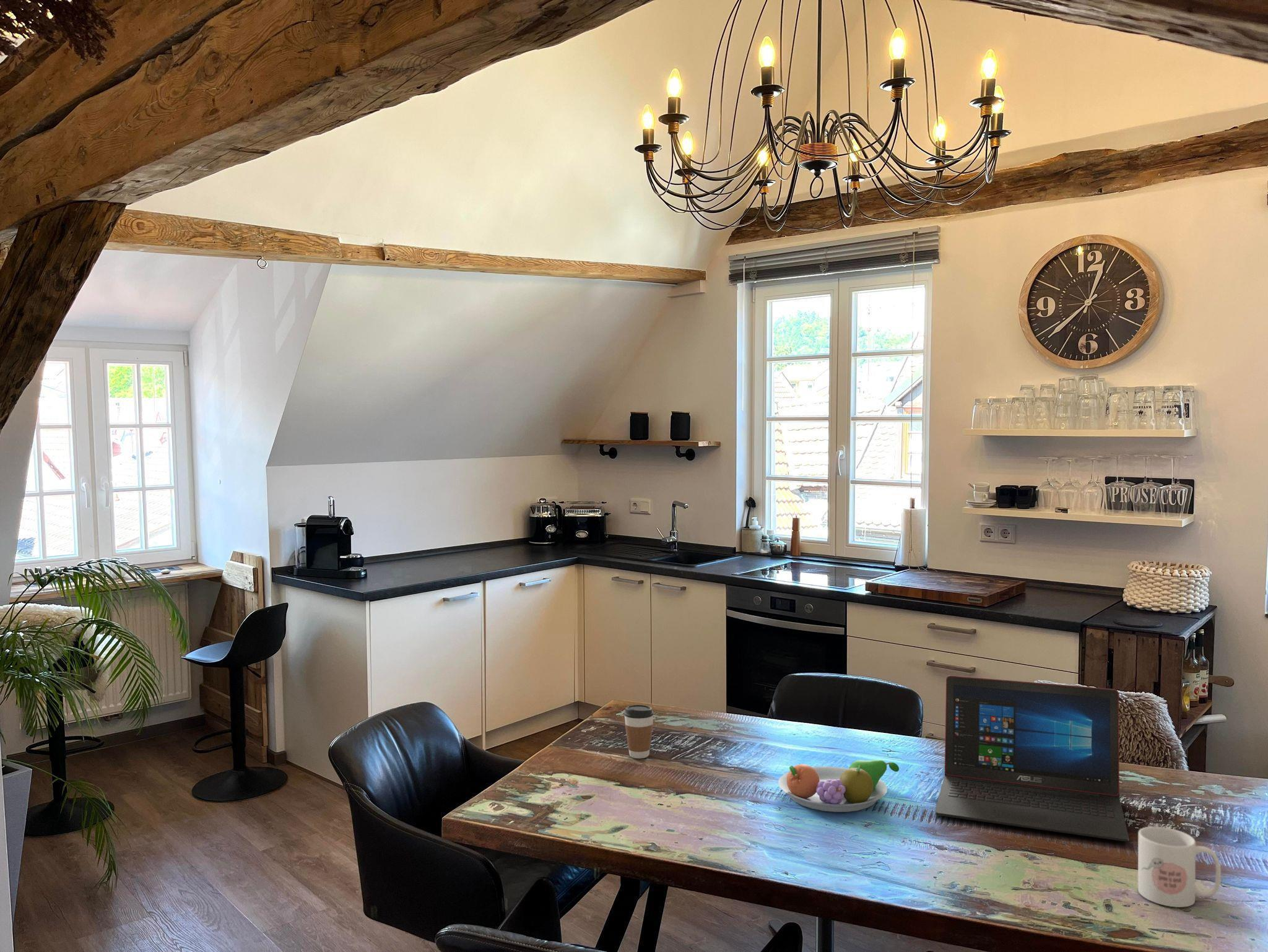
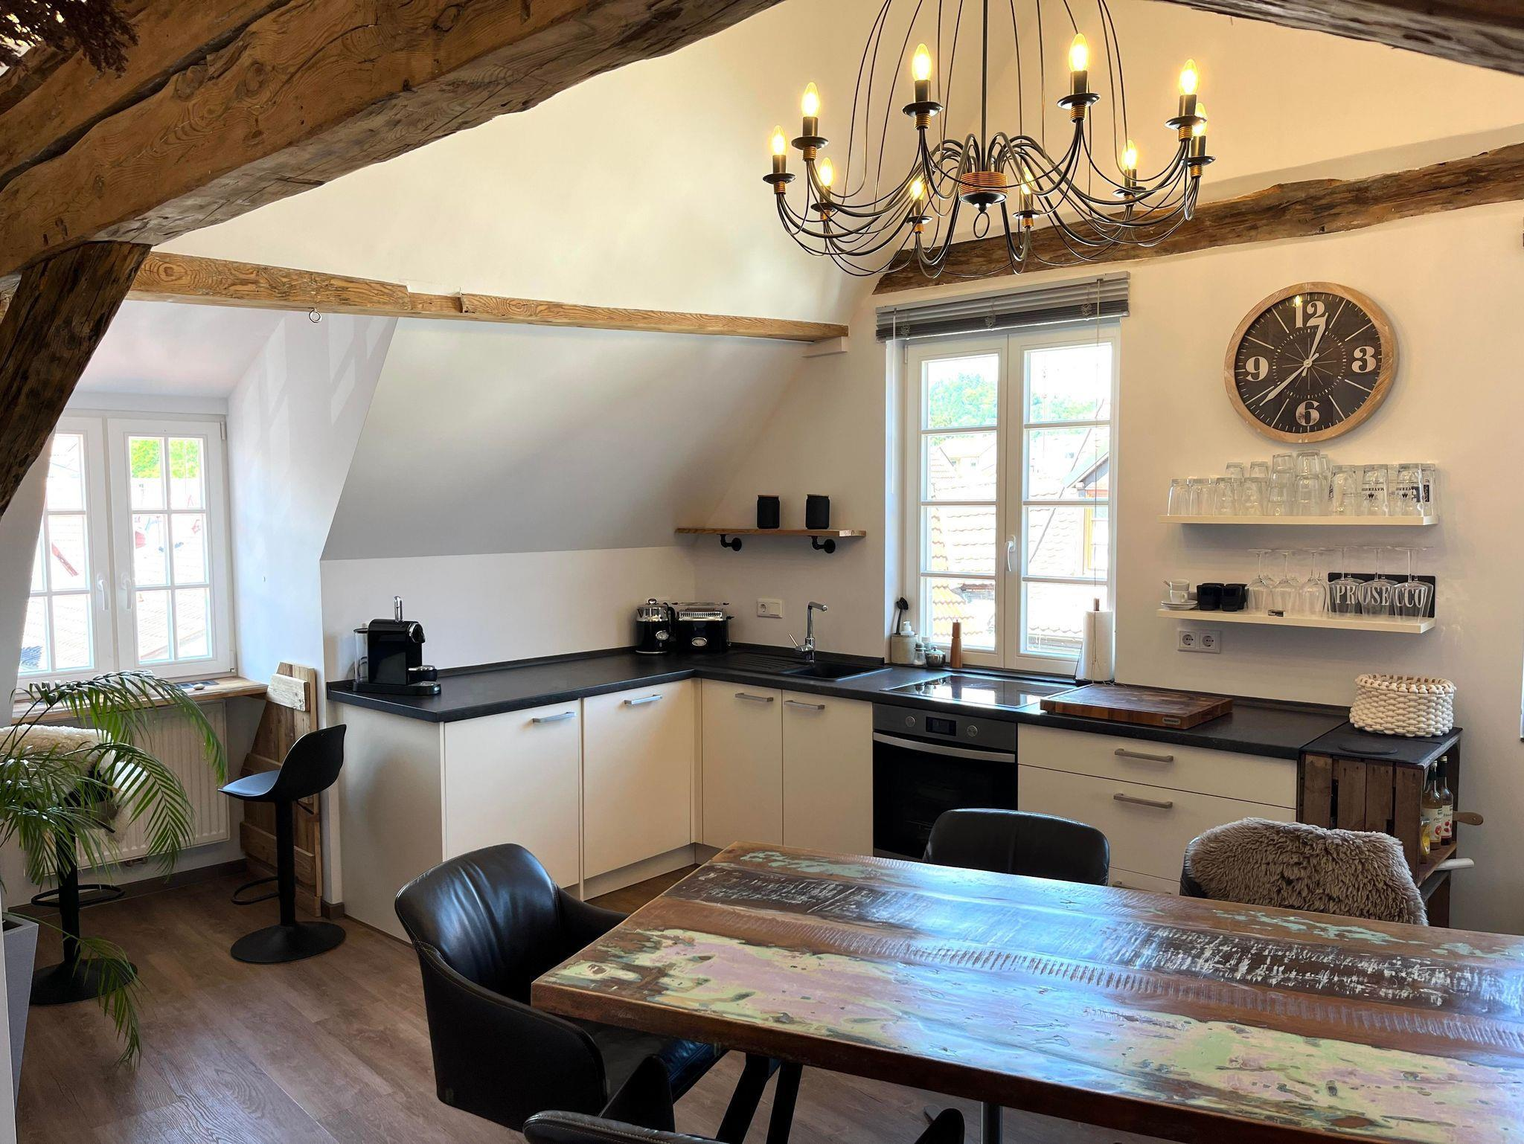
- coffee cup (639, 731)
- mug (1179, 867)
- fruit bowl (836, 775)
- laptop (1028, 751)
